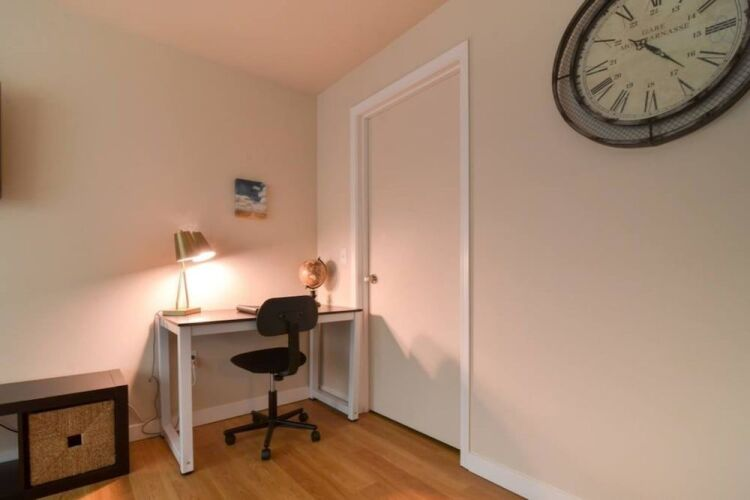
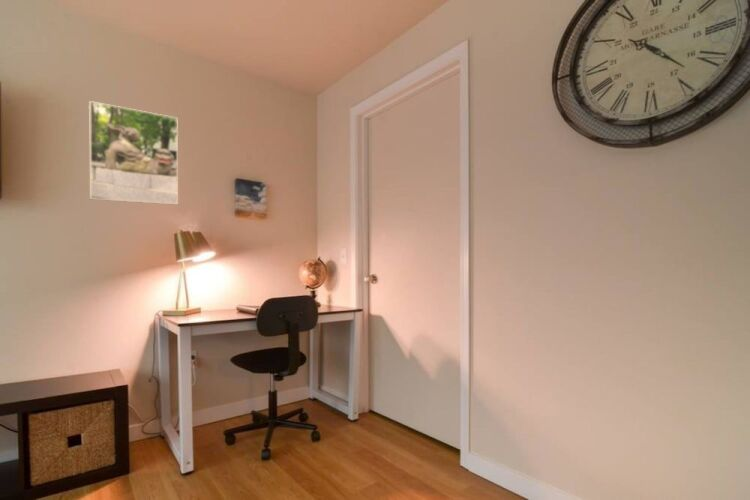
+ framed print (136, 156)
